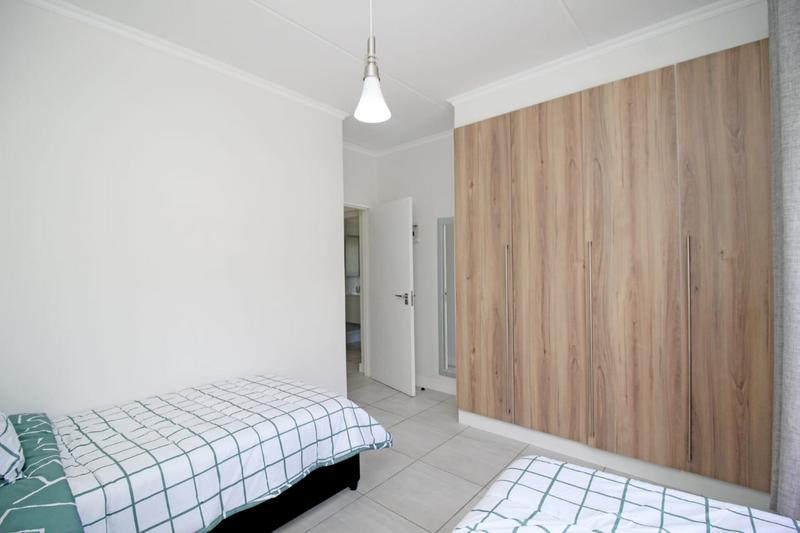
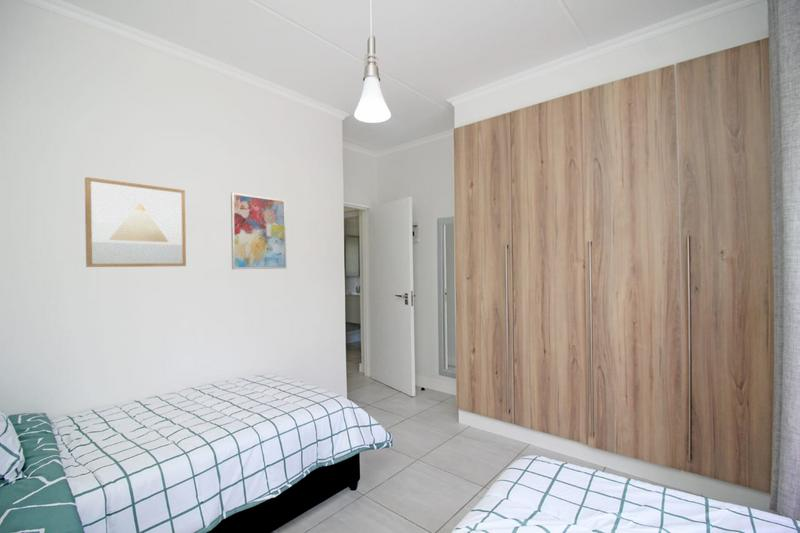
+ wall art (260, 232)
+ wall art (139, 225)
